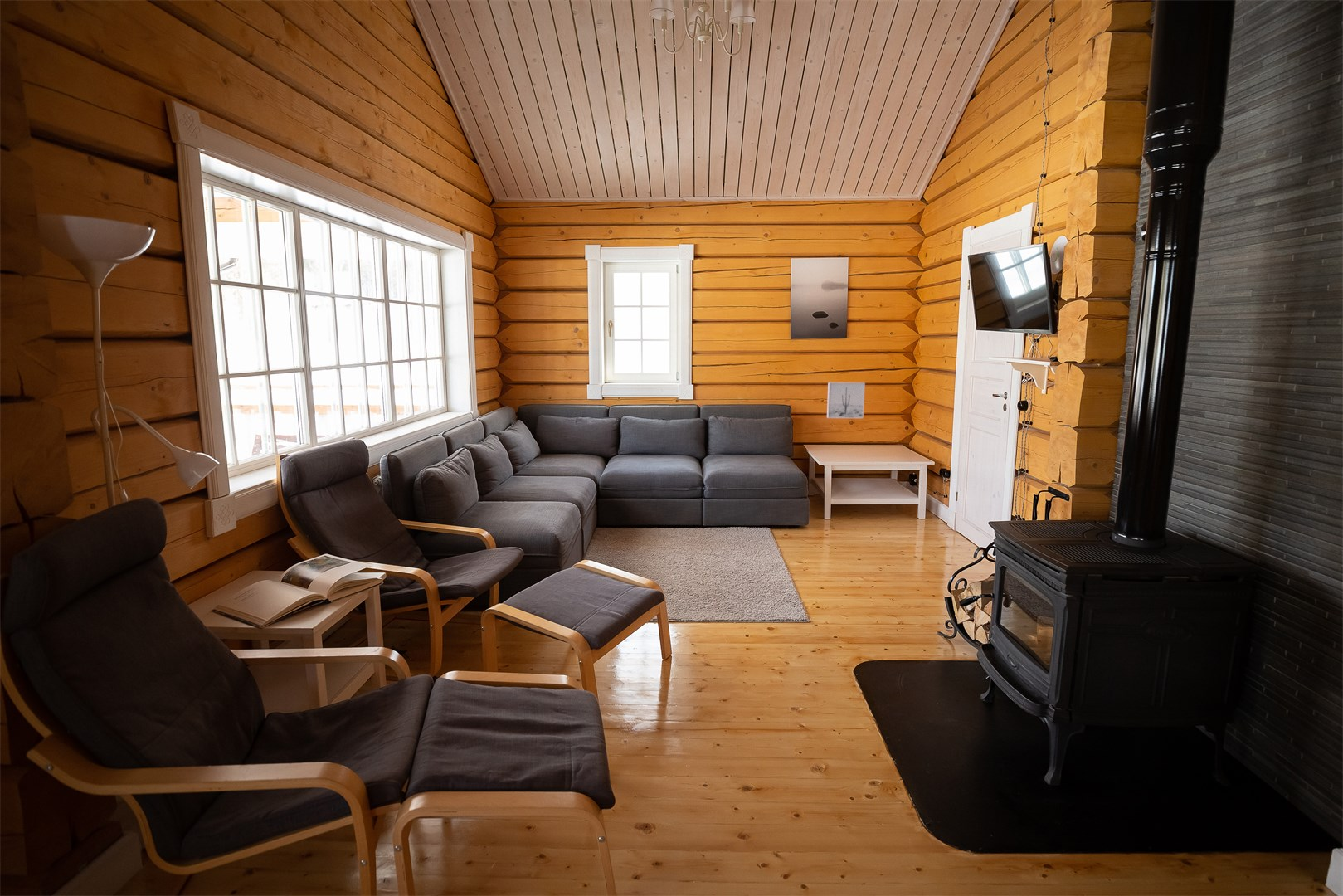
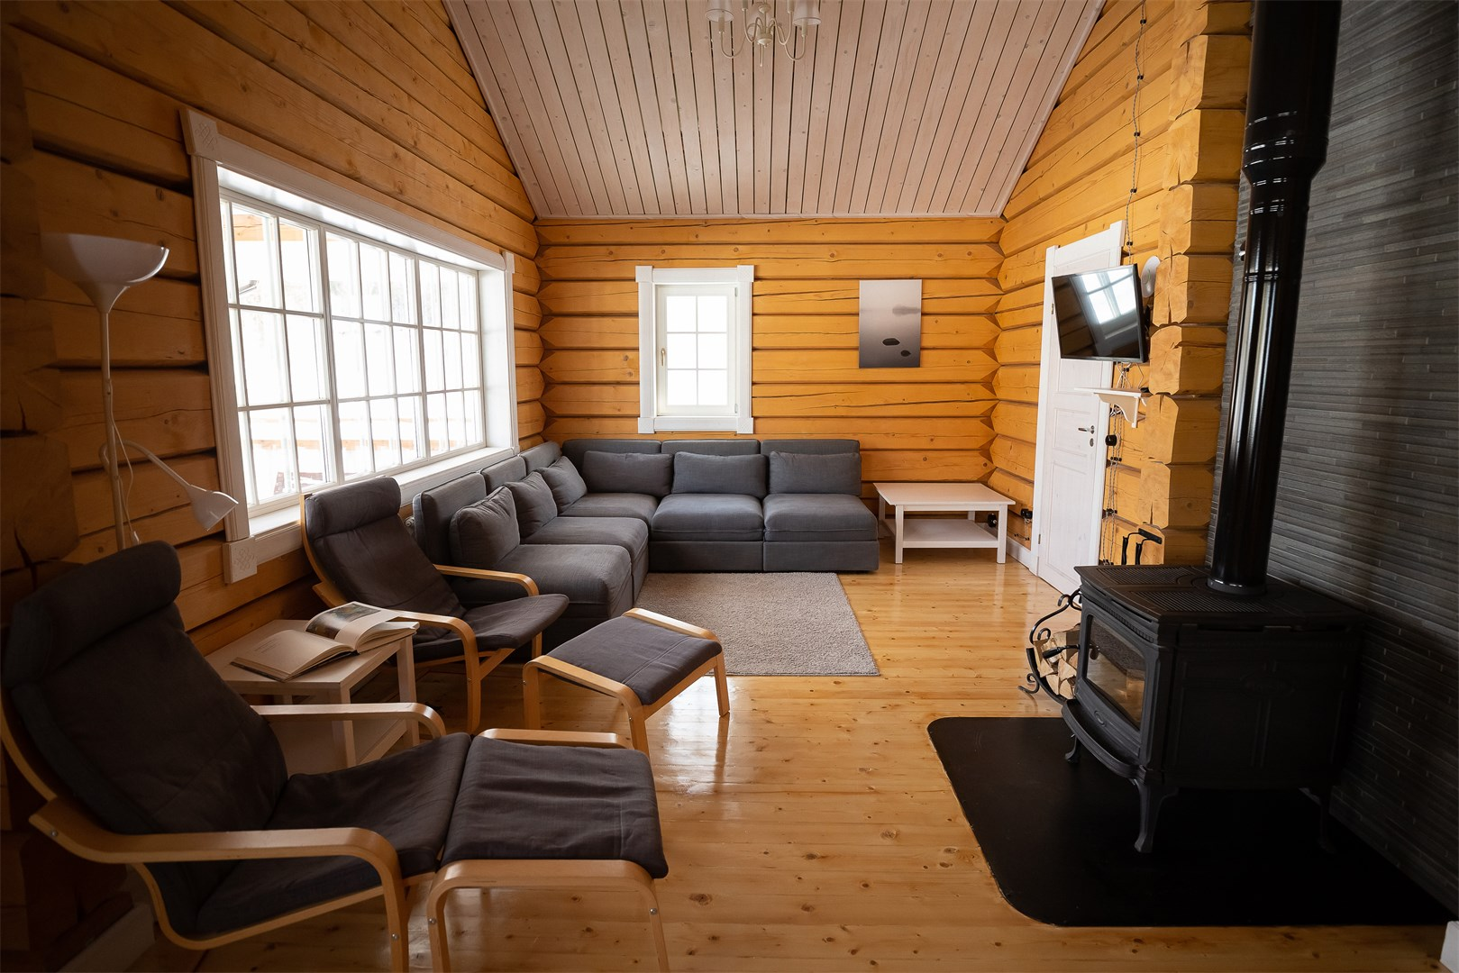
- wall art (845, 400)
